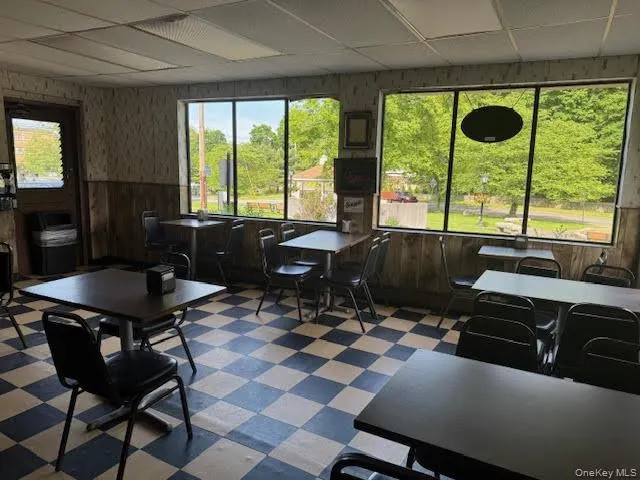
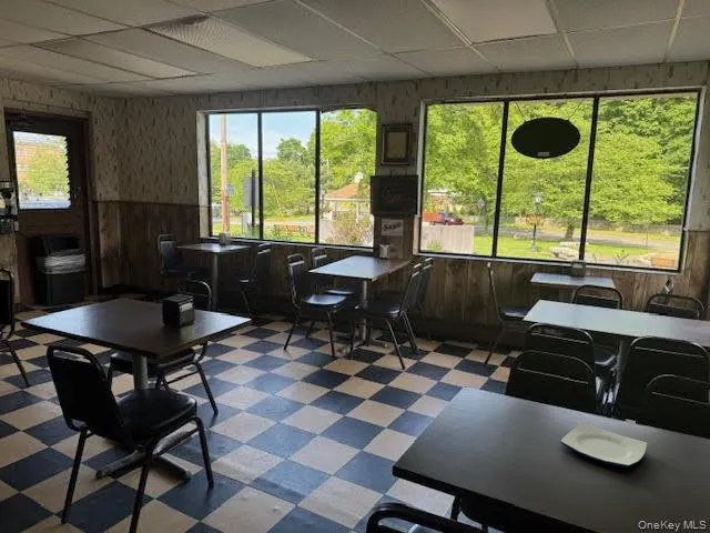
+ plate (602, 445)
